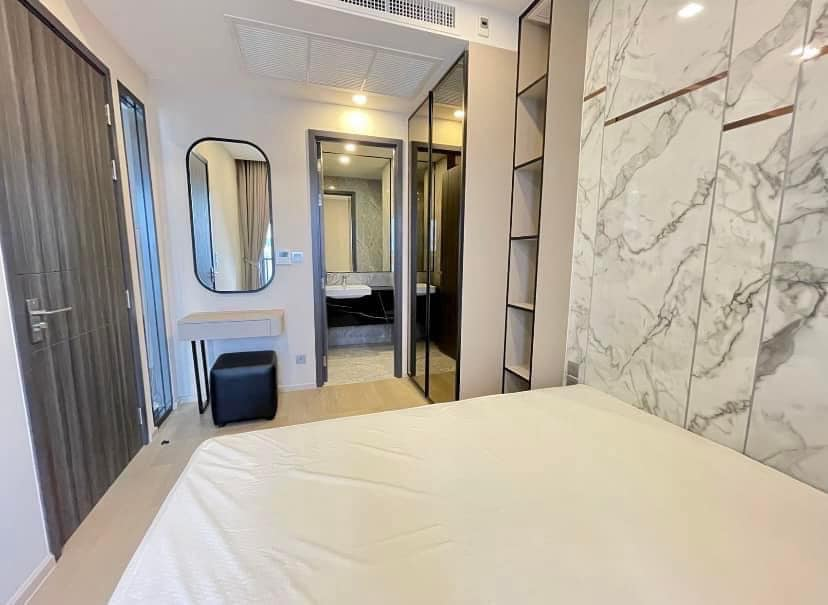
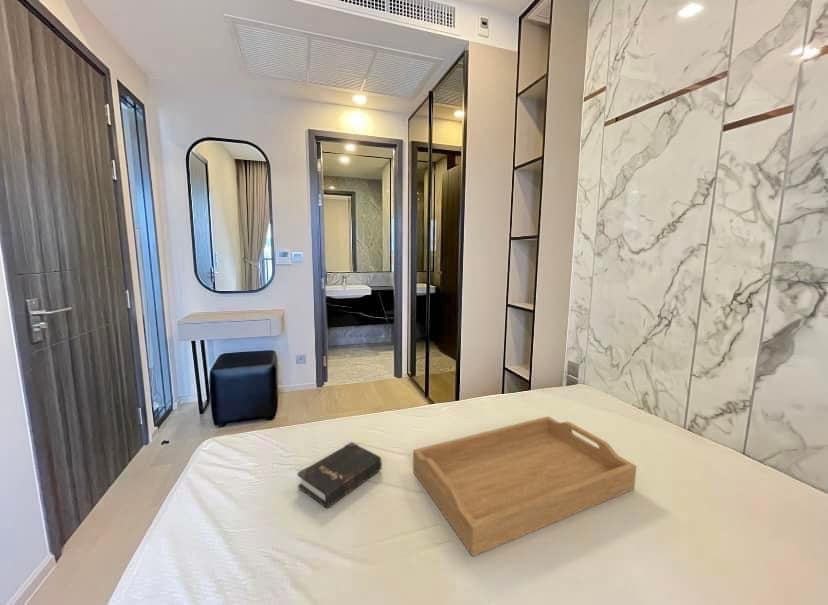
+ hardback book (341, 471)
+ serving tray (520, 465)
